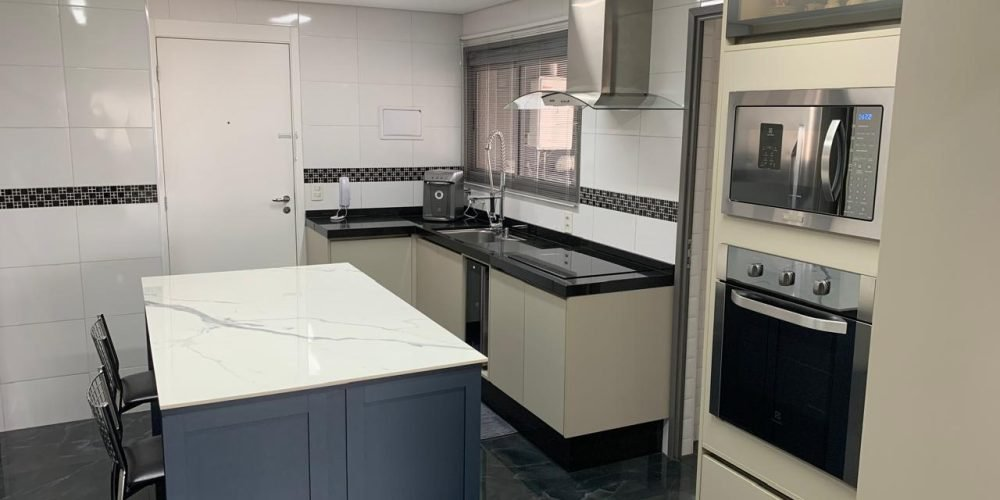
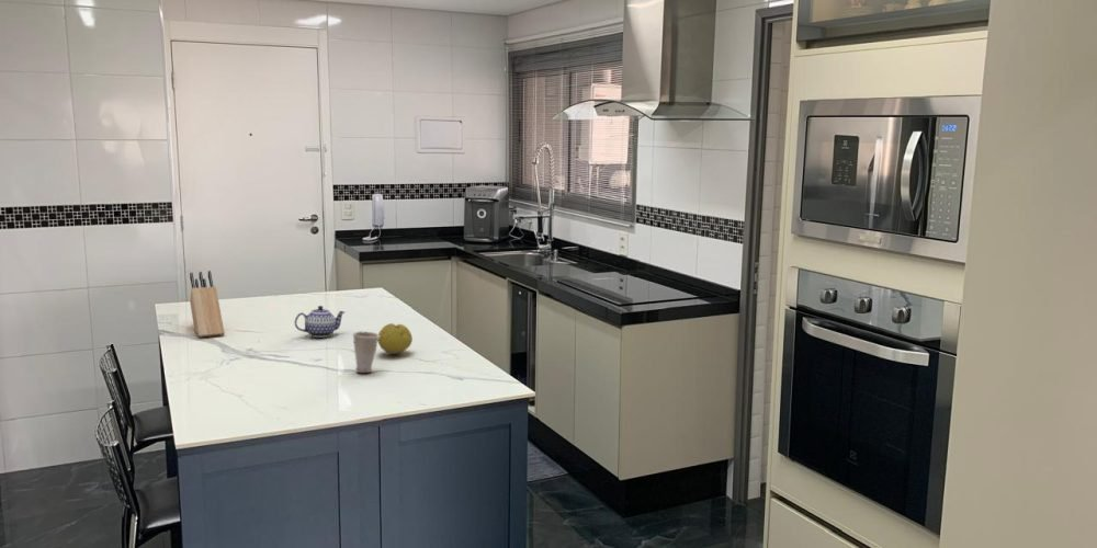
+ teapot (320, 320)
+ cup (366, 352)
+ fruit (394, 339)
+ knife block (205, 301)
